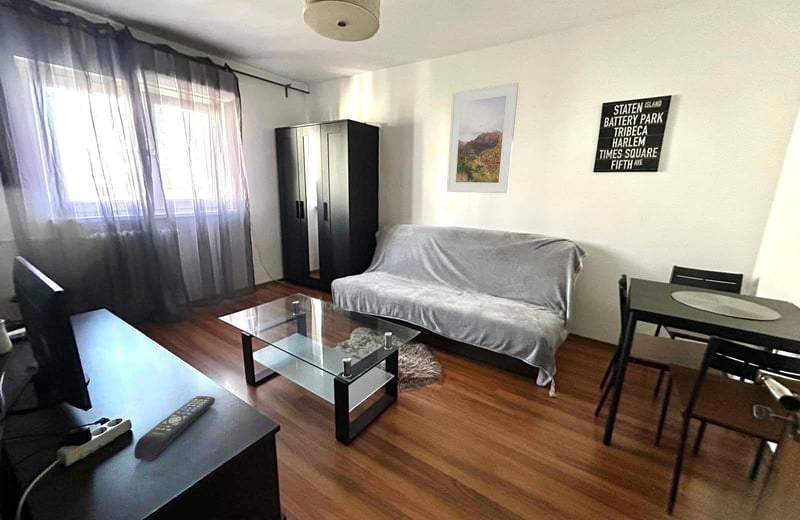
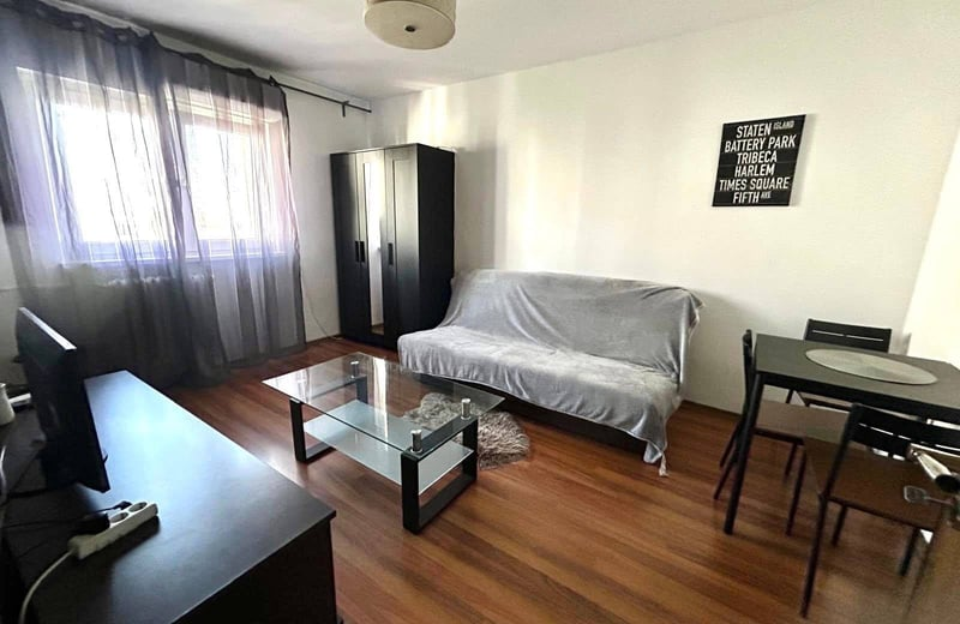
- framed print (479, 141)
- remote control (178, 422)
